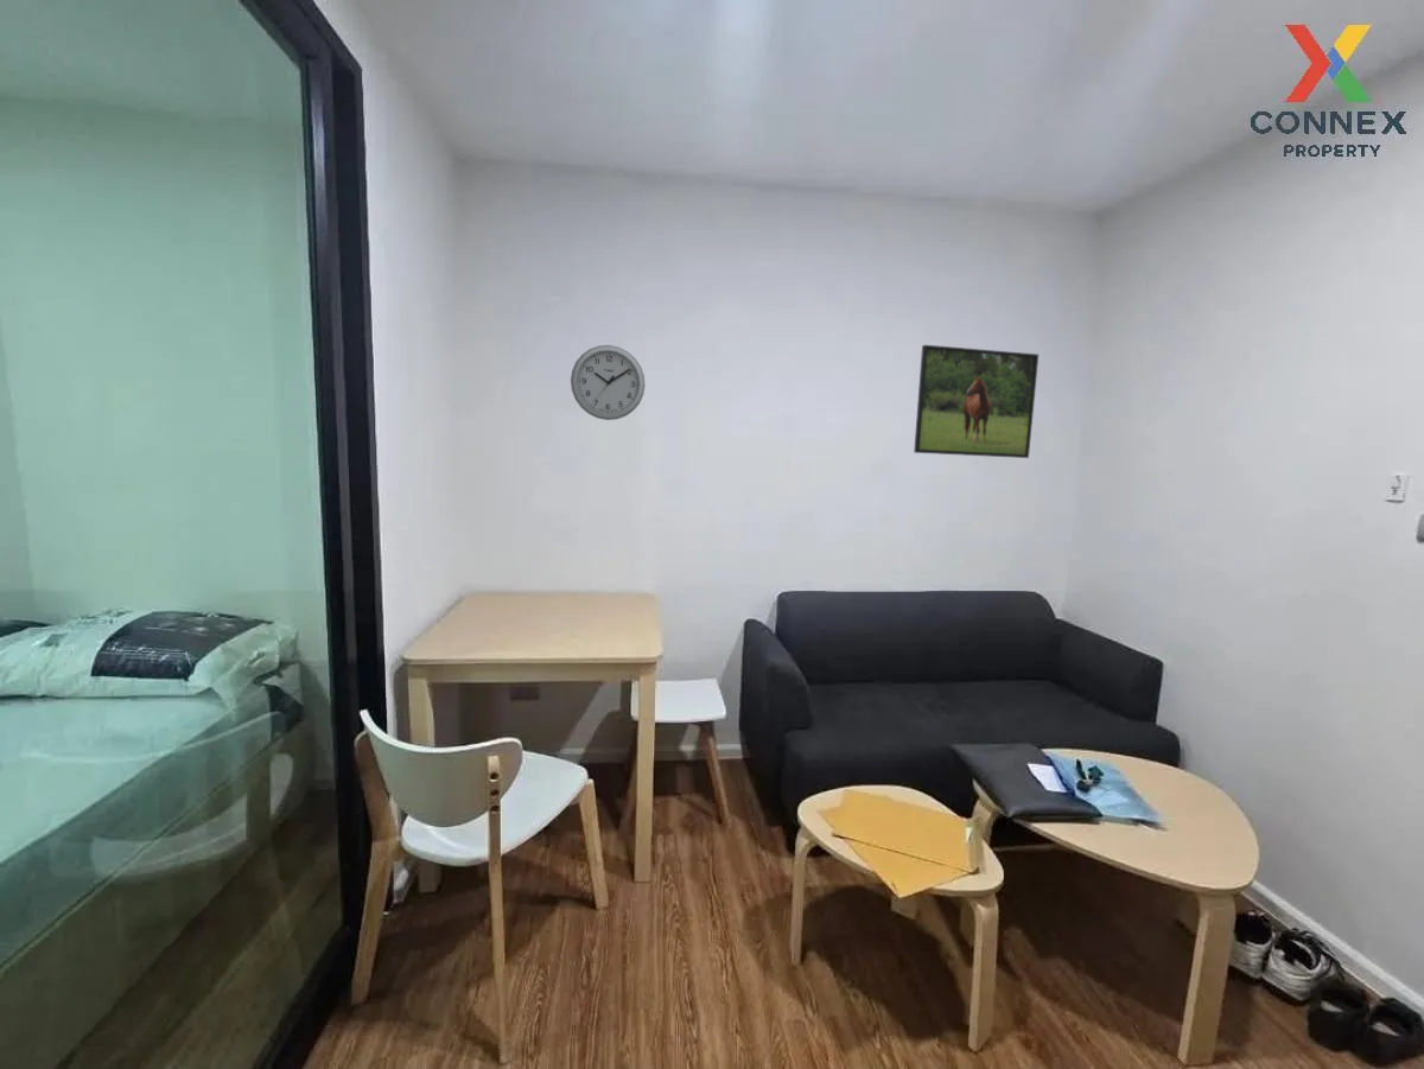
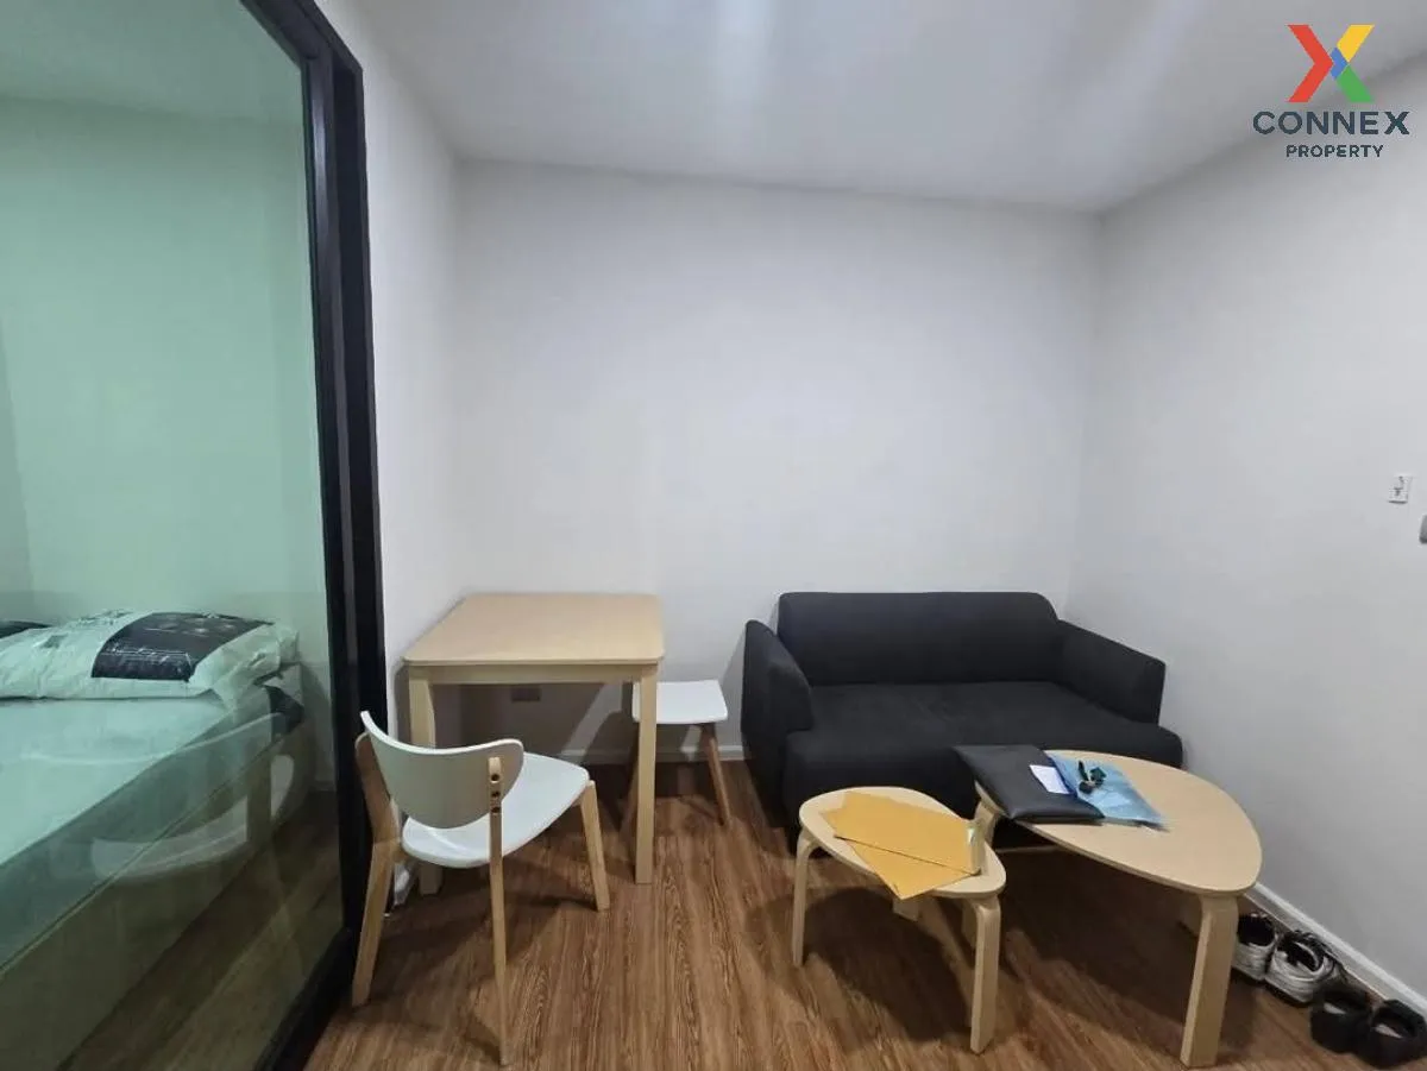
- wall clock (608, 382)
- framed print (977, 402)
